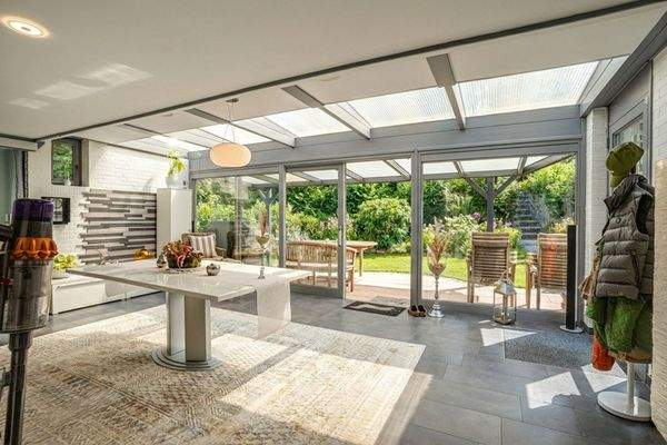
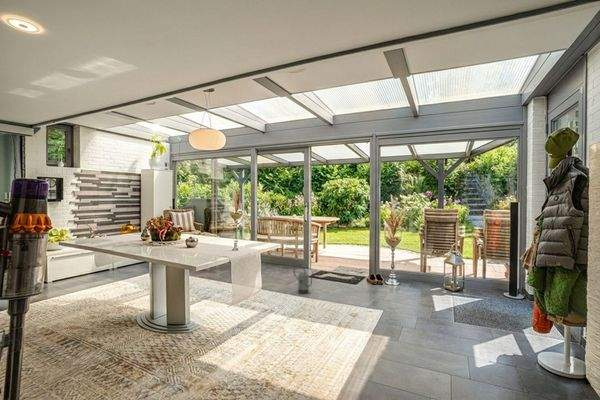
+ watering can (303, 279)
